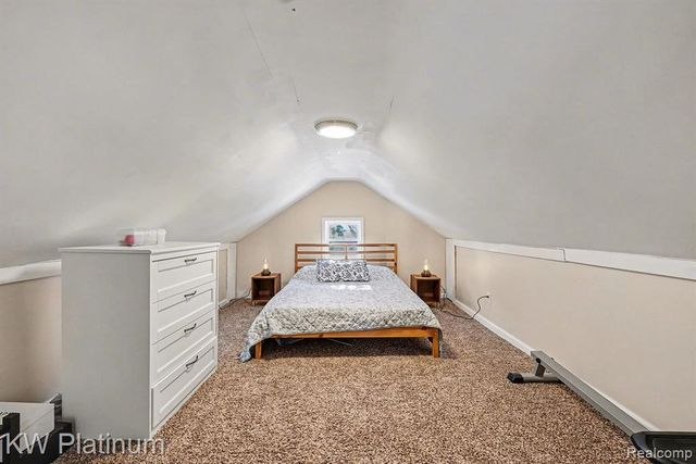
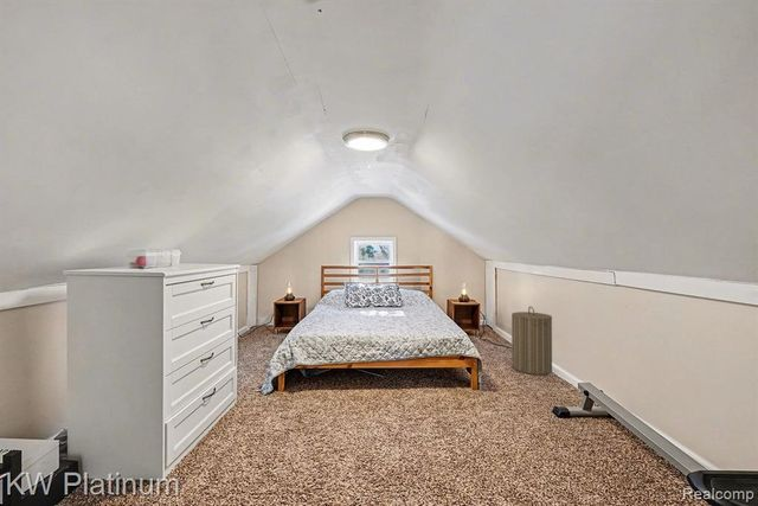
+ laundry hamper (531, 337)
